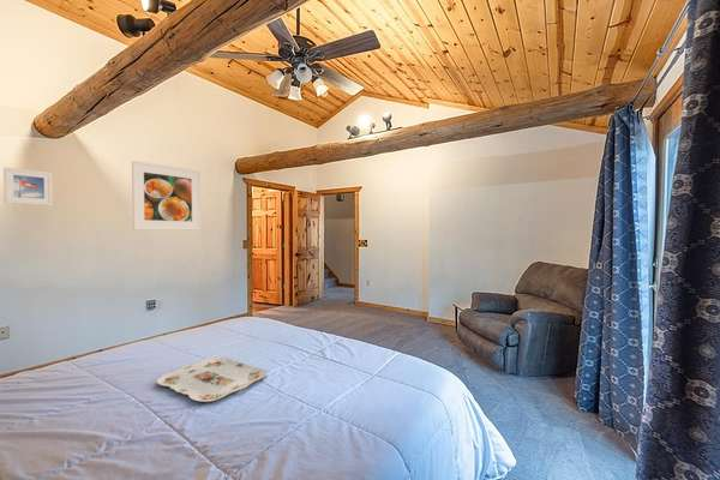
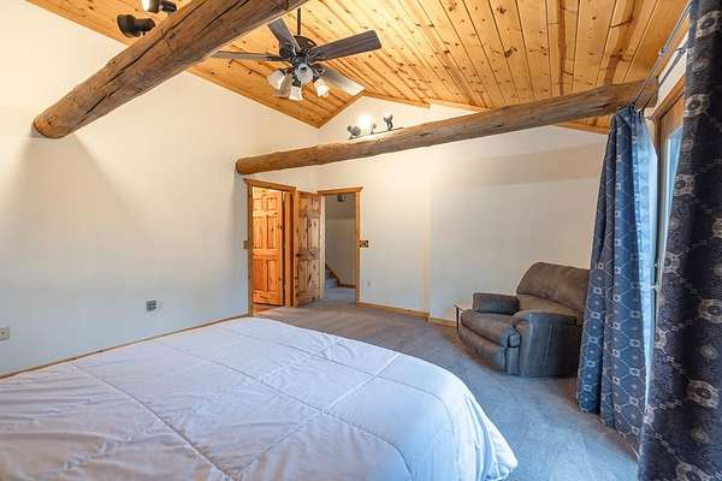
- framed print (29, 187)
- serving tray (212, 377)
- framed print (168, 198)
